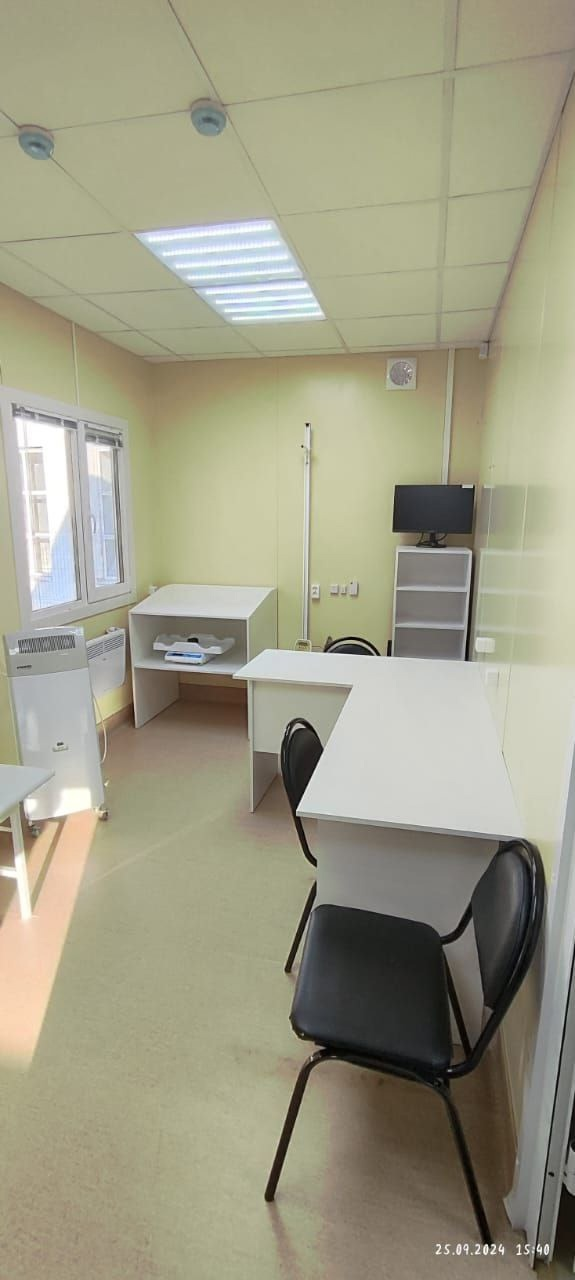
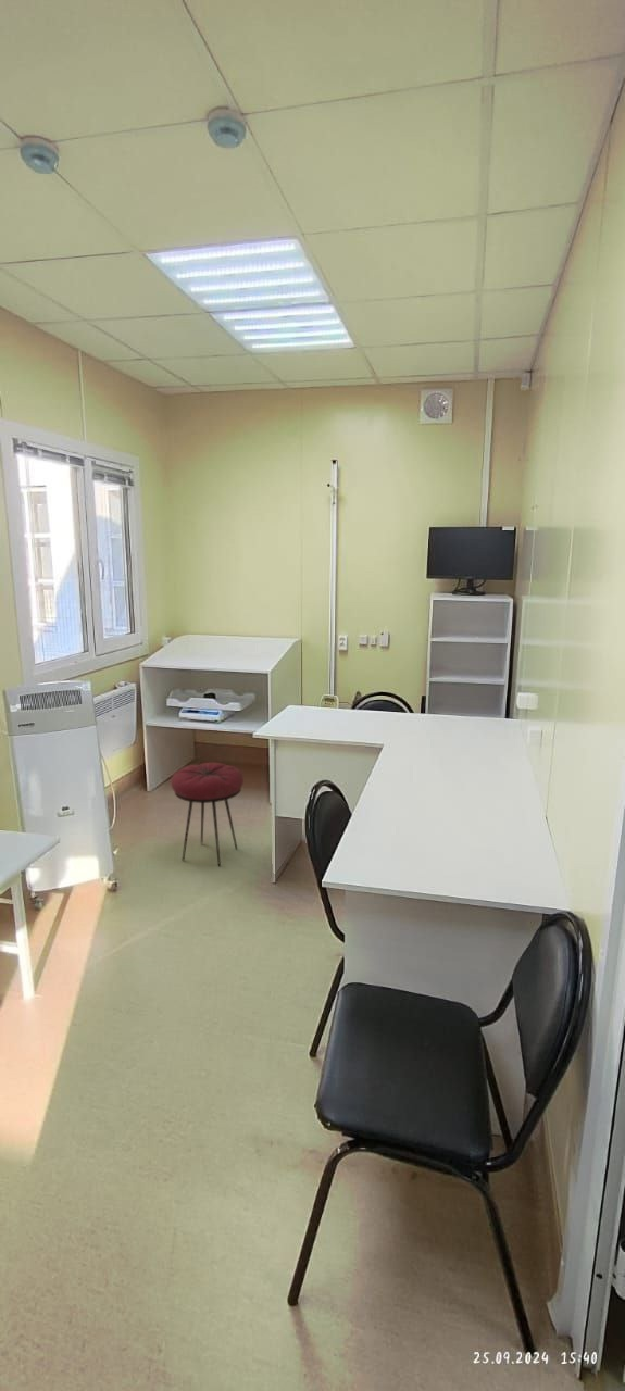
+ stool (213, 812)
